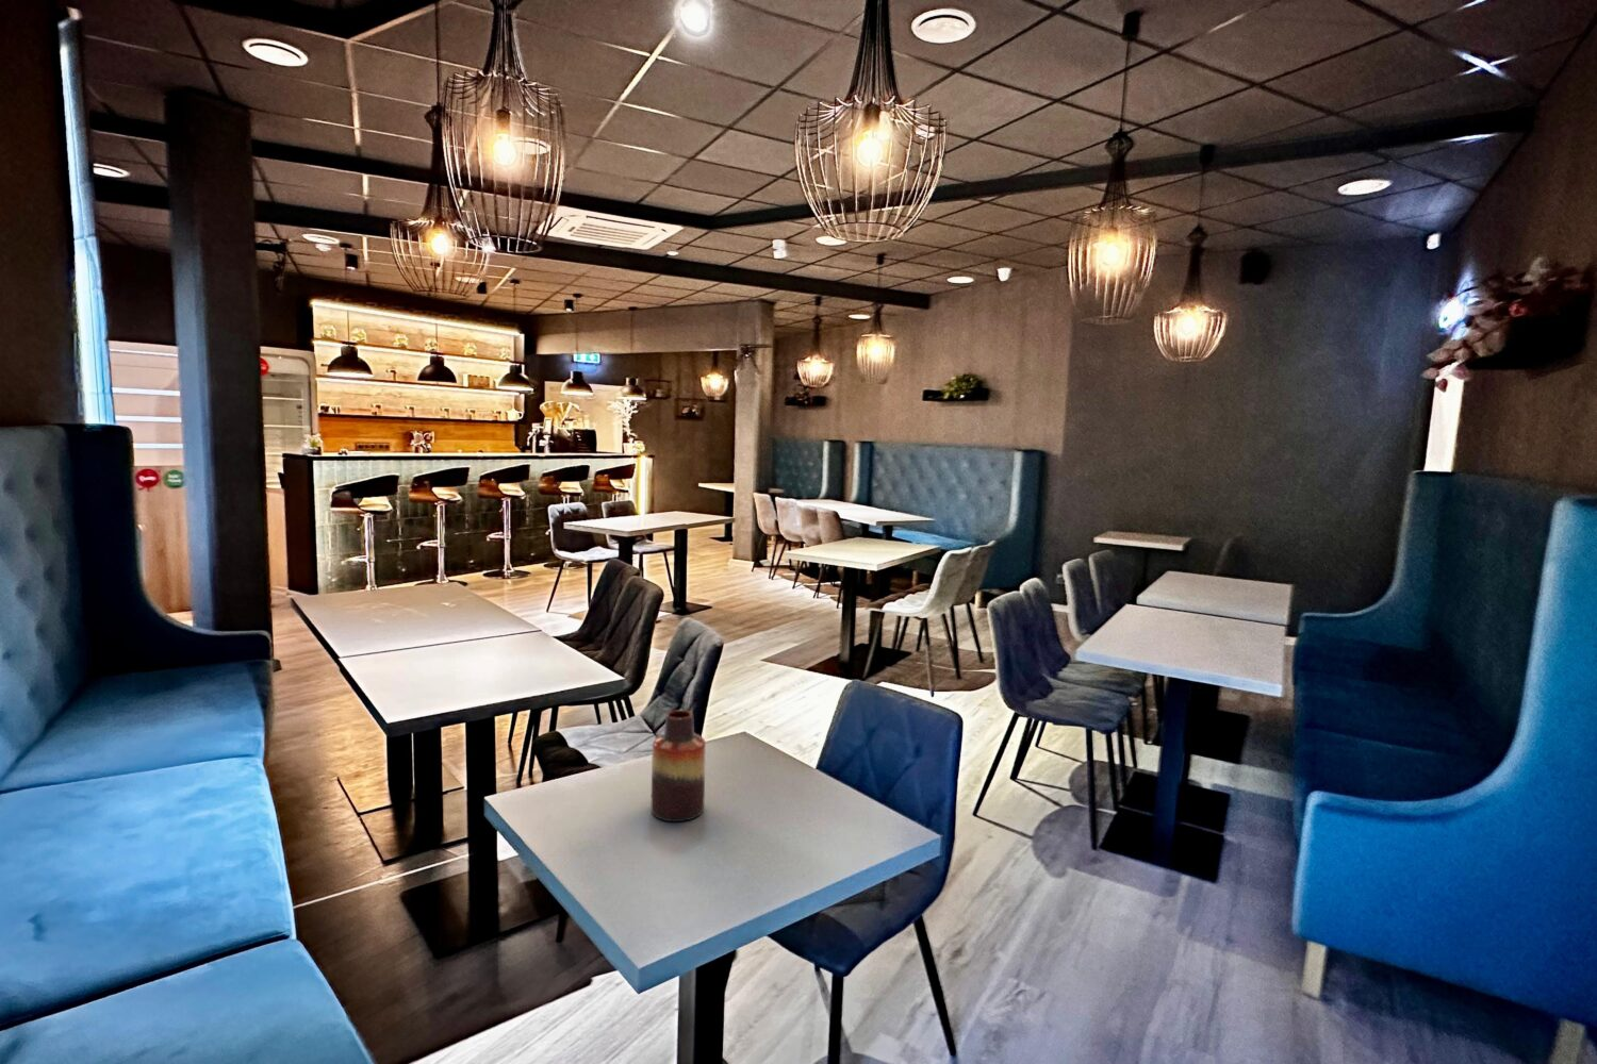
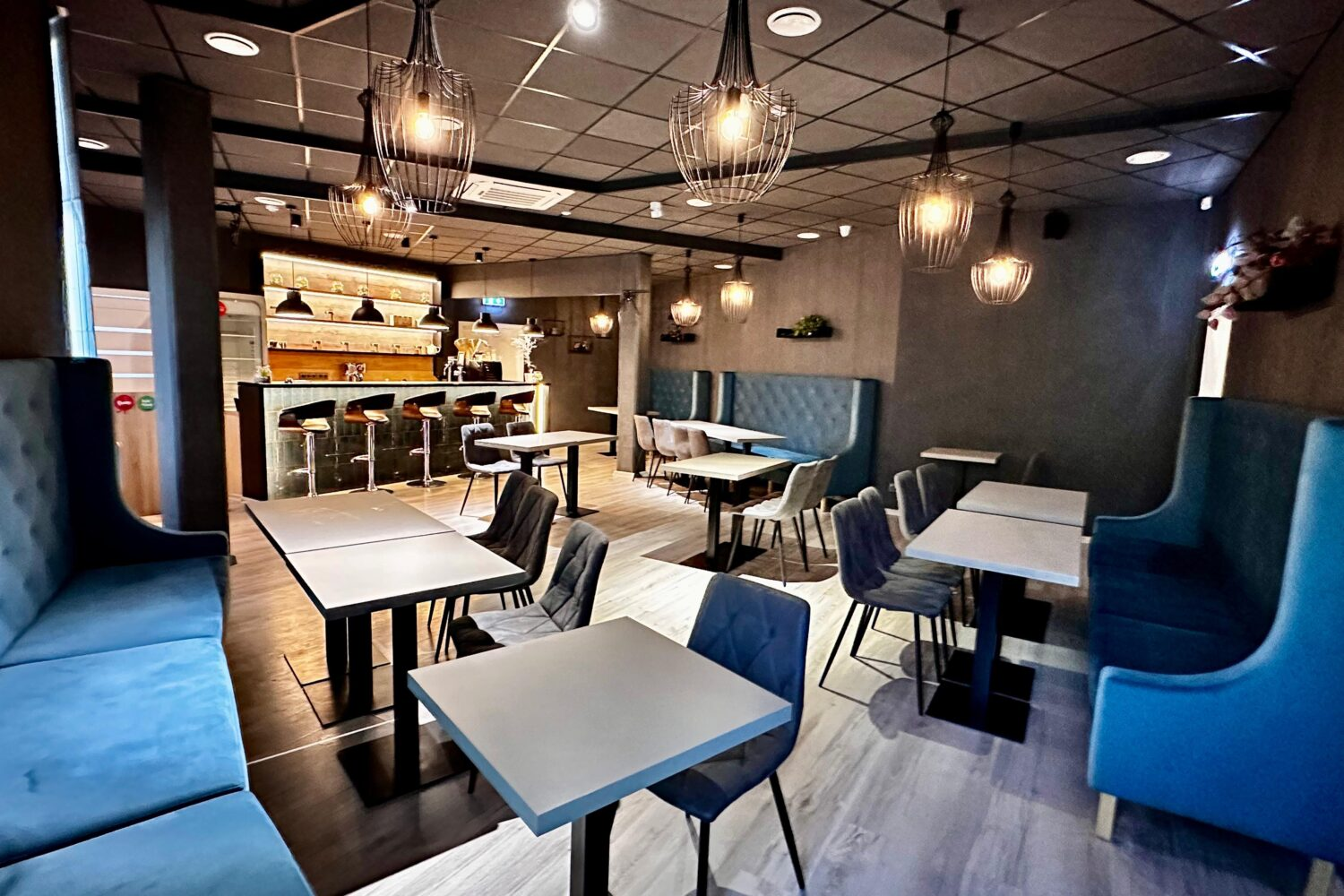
- vase (678, 762)
